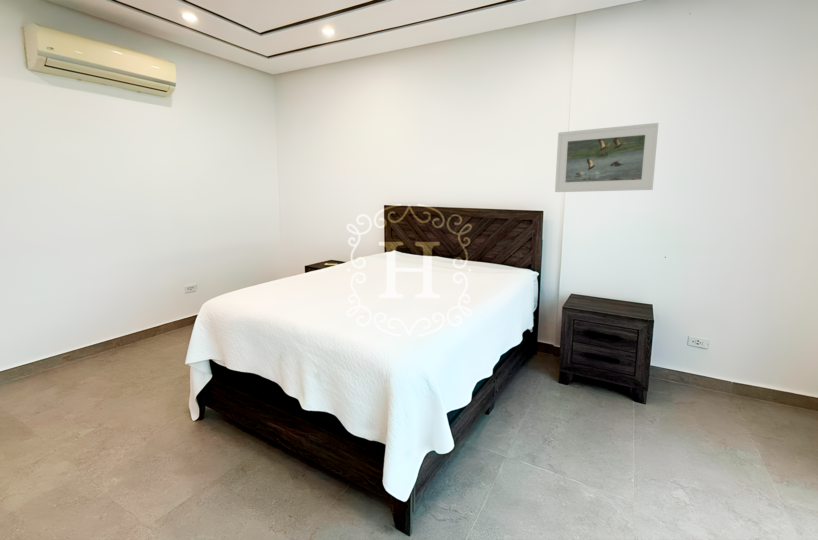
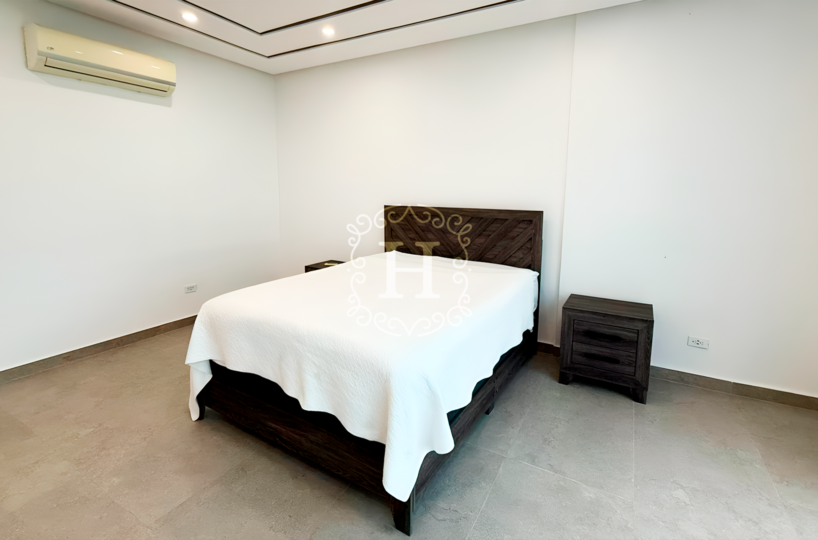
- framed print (603, 159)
